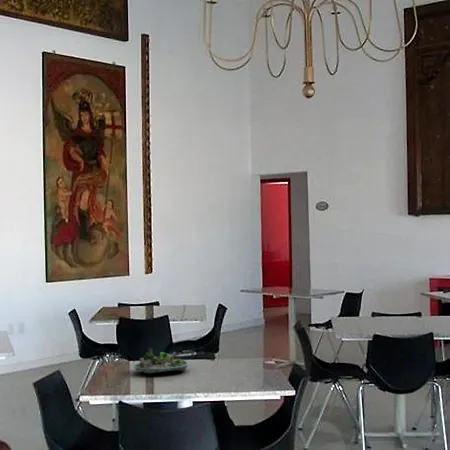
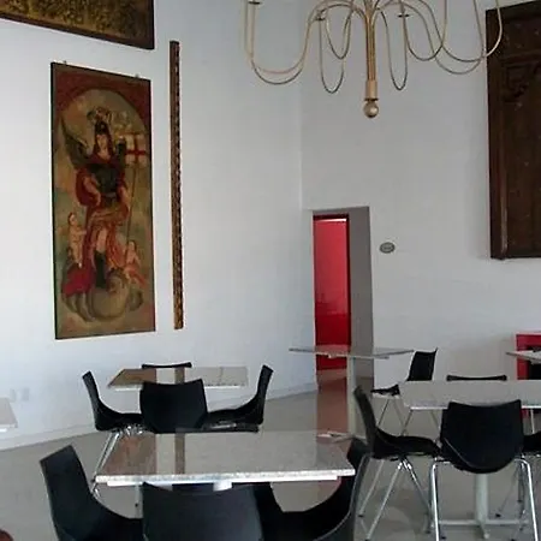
- succulent planter (161, 359)
